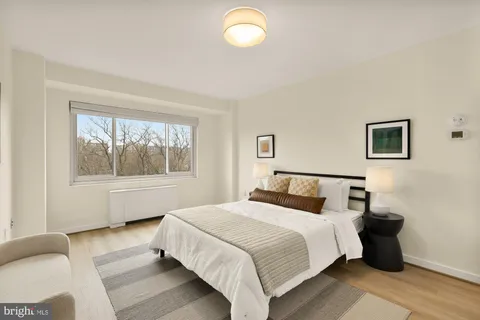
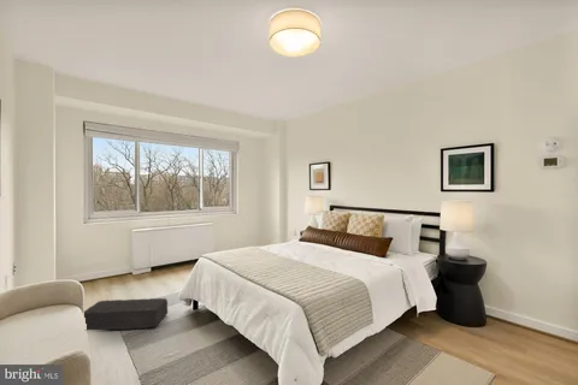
+ brick (126, 313)
